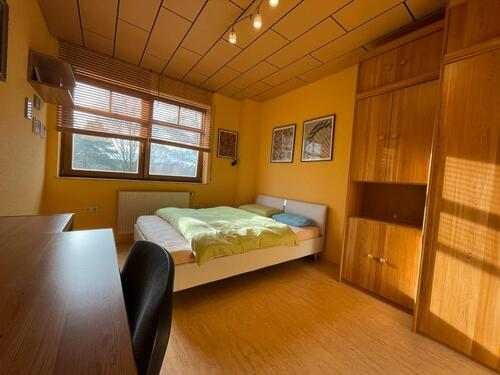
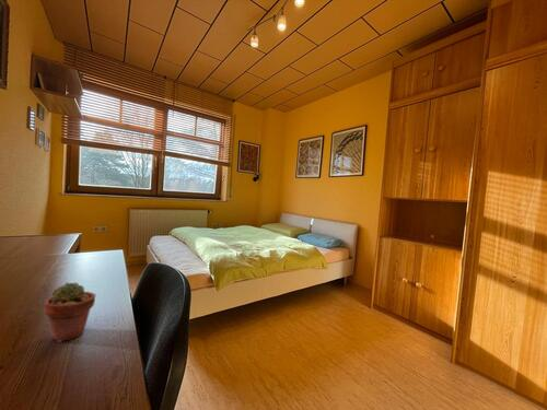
+ potted succulent (70, 307)
